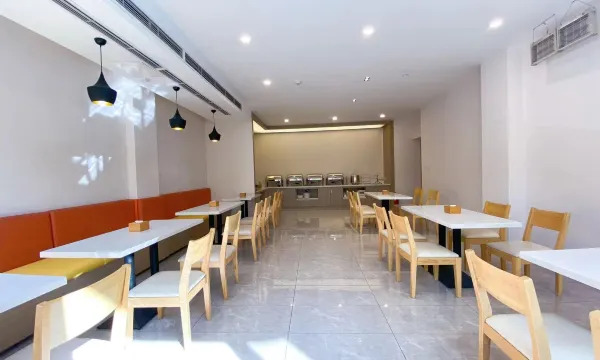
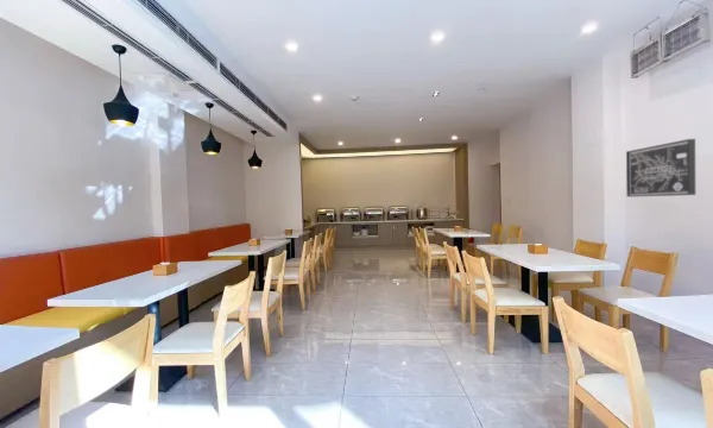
+ wall art (657, 170)
